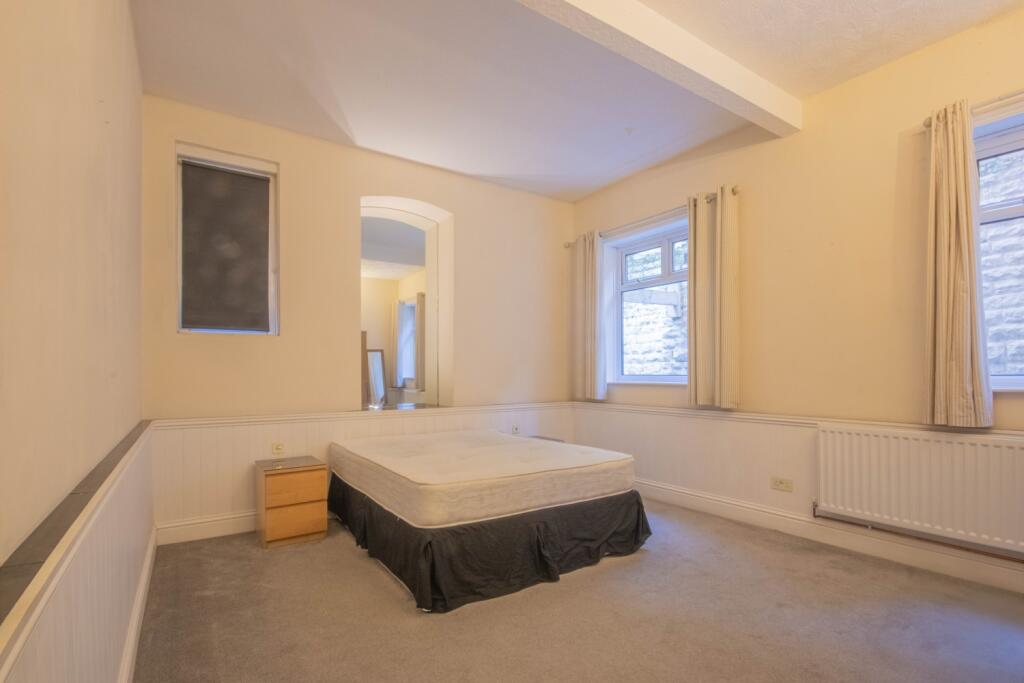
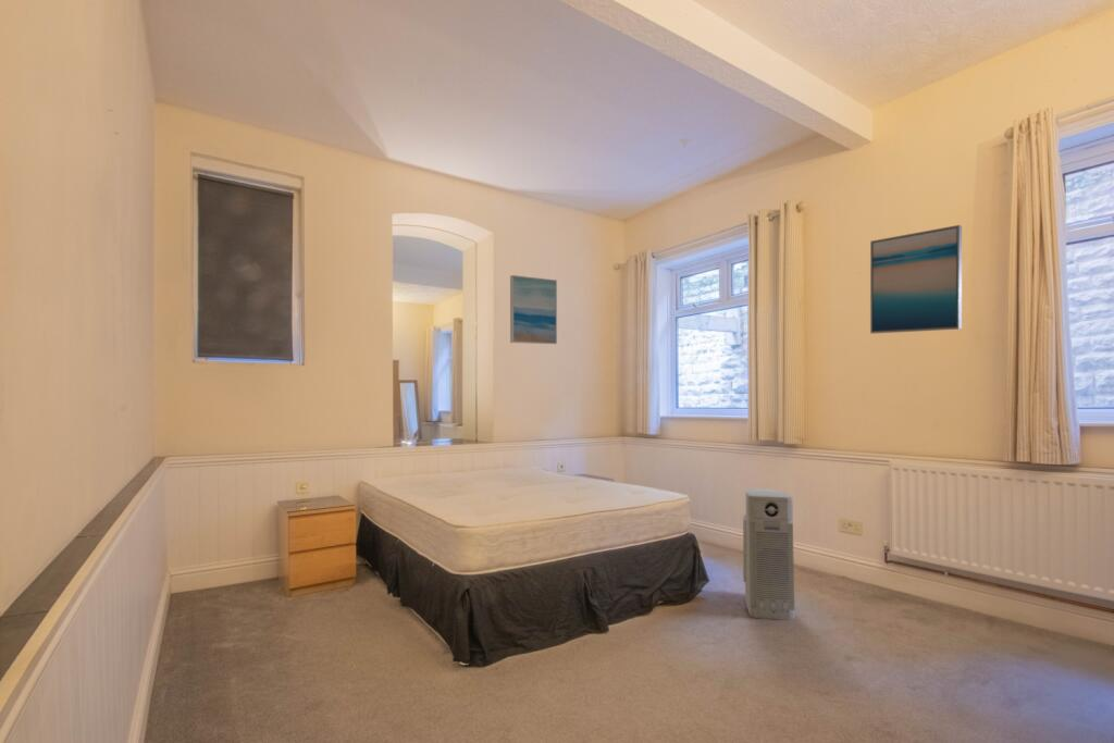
+ air purifier (766, 548)
+ wall art (533, 310)
+ wall art (913, 282)
